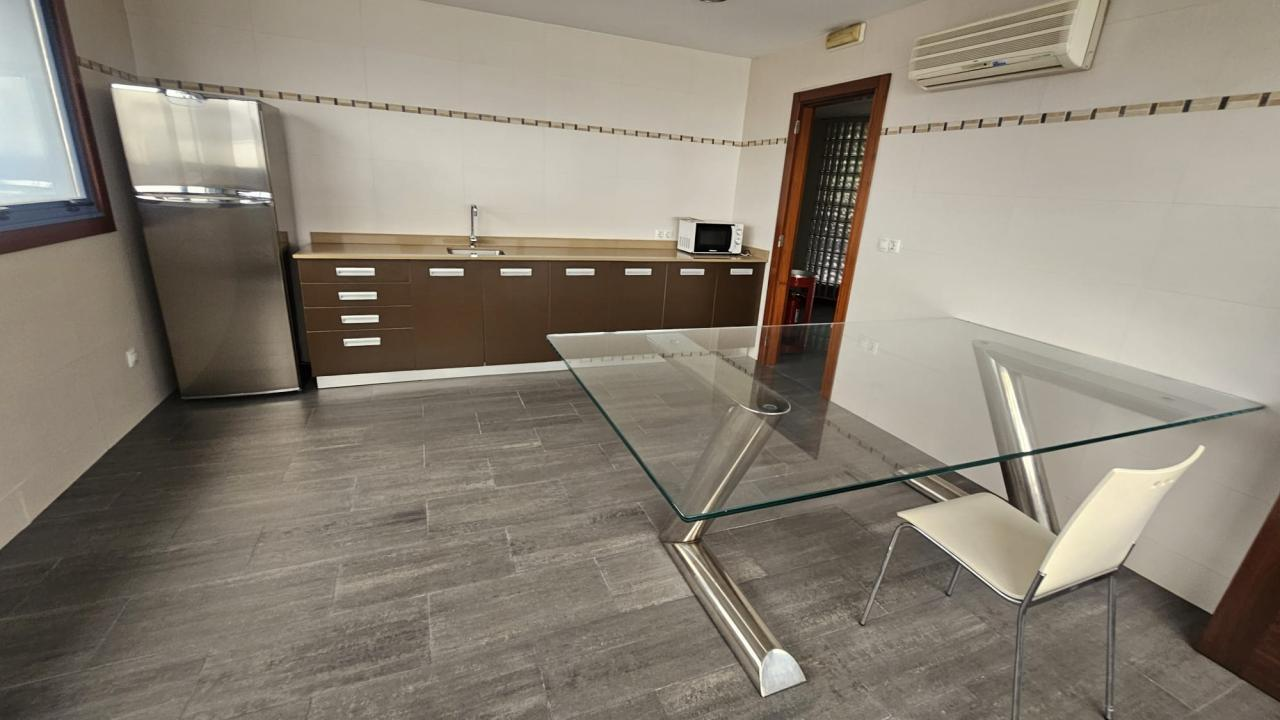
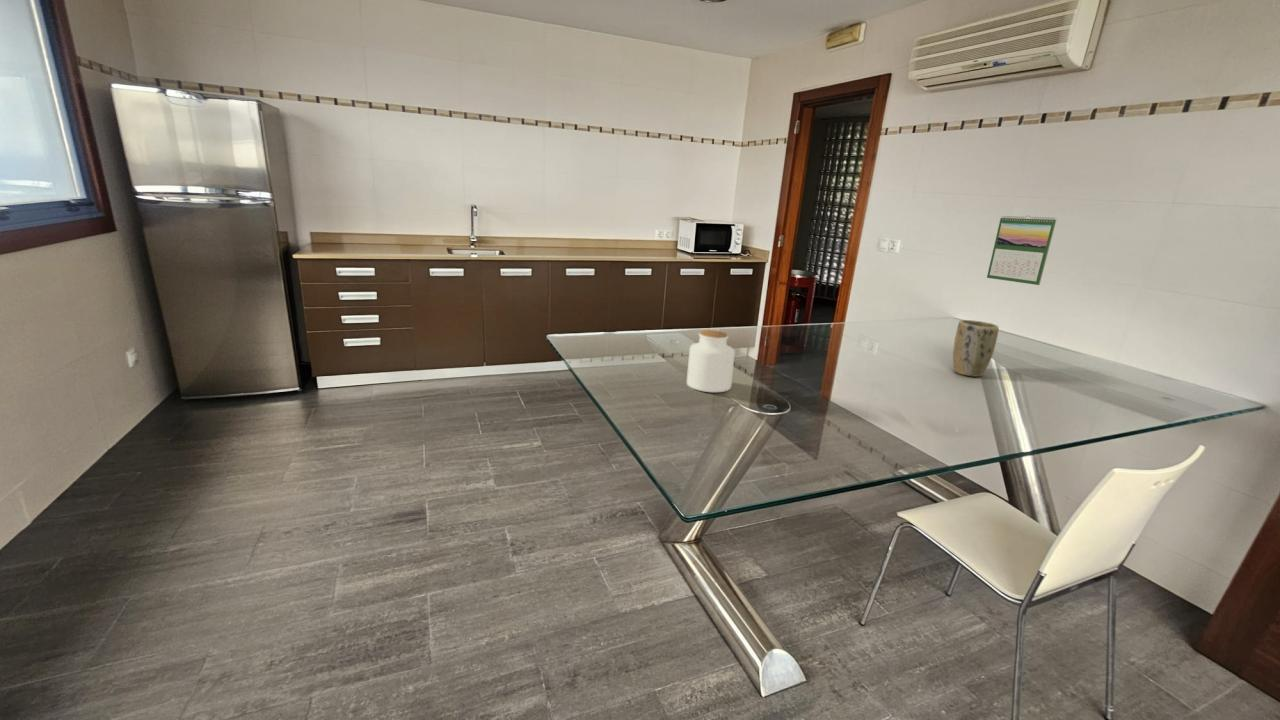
+ calendar (1019, 248)
+ jar (713, 359)
+ plant pot (973, 348)
